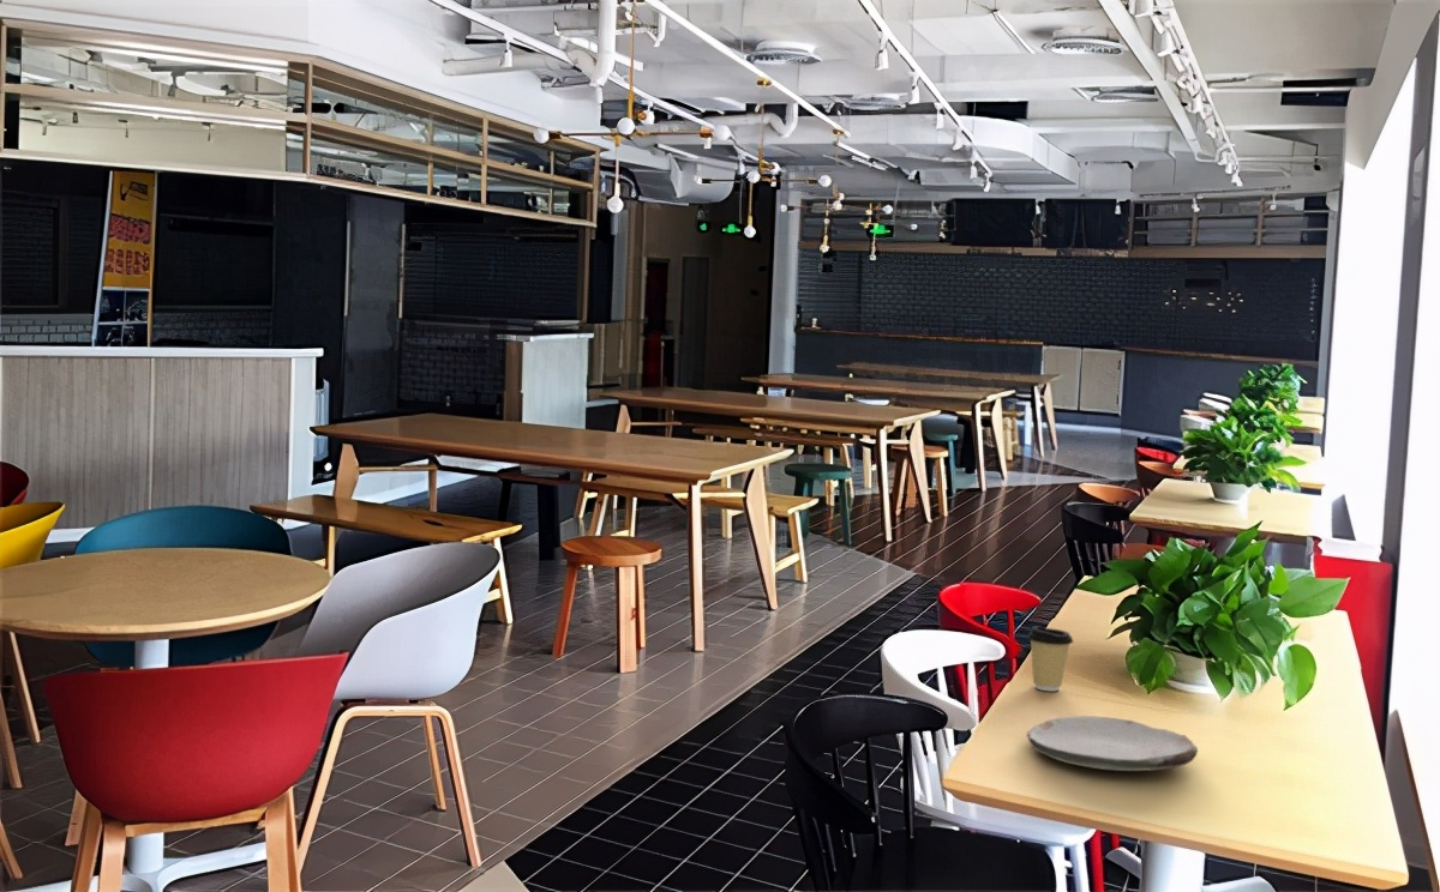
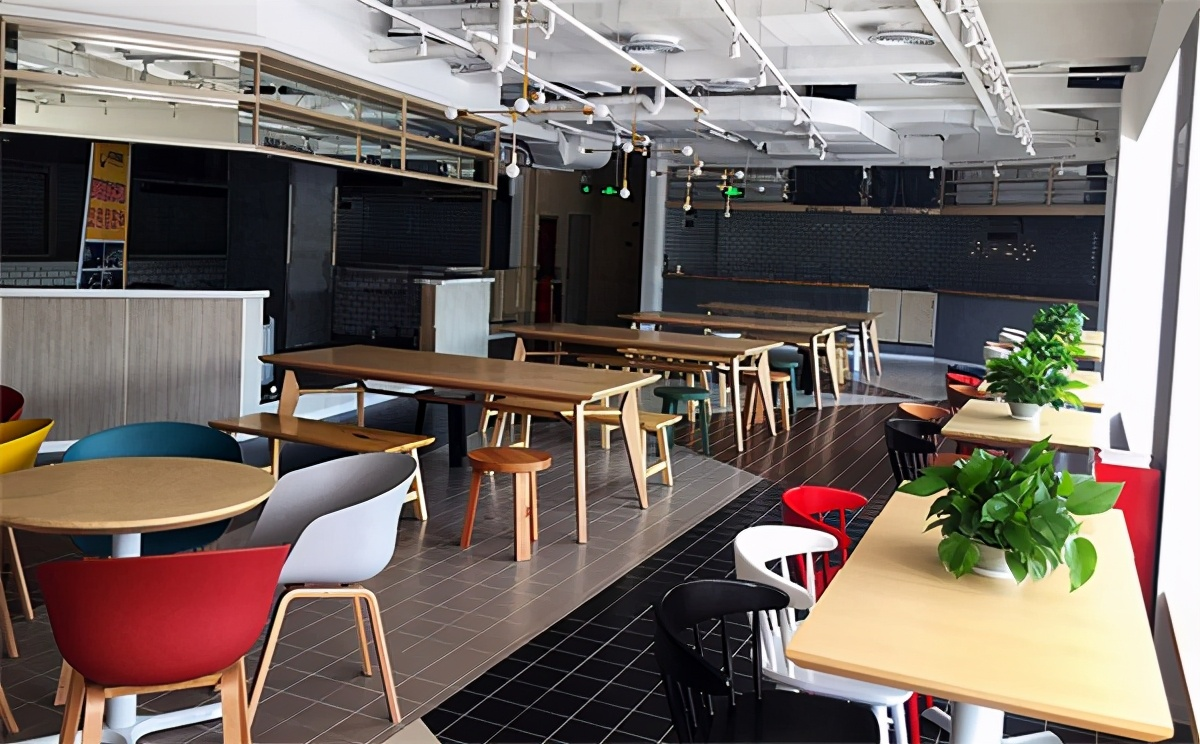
- coffee cup (1049, 658)
- plate (1110, 745)
